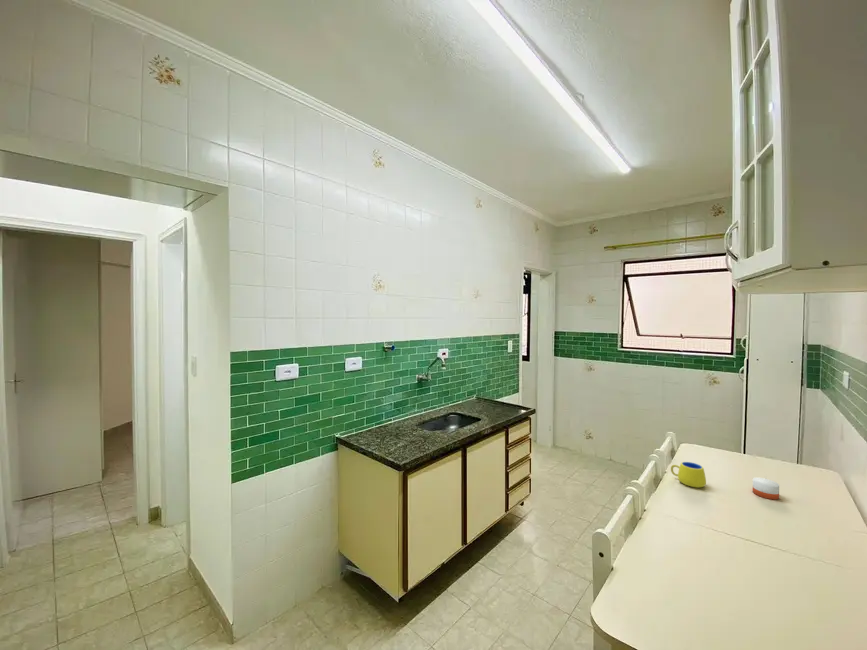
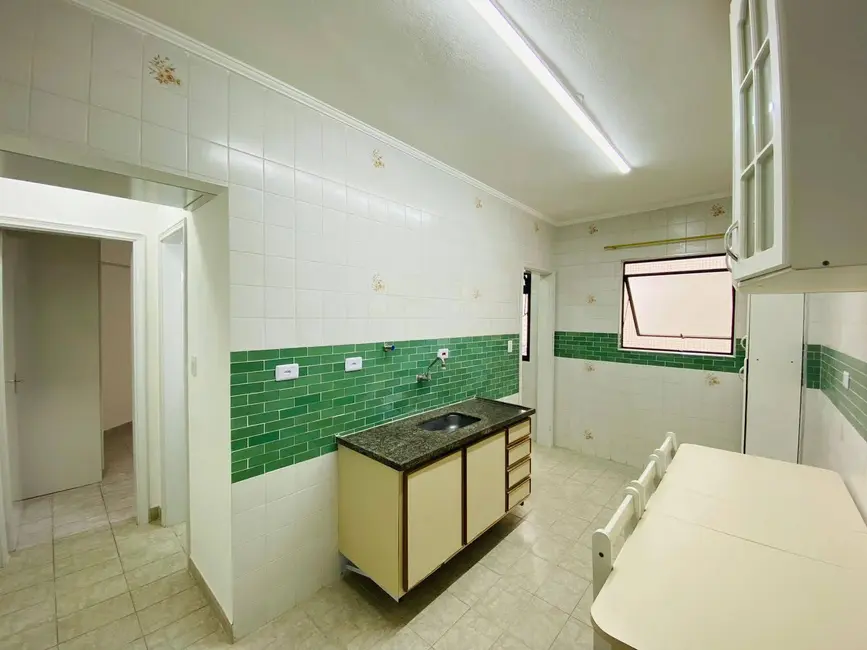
- mug (687, 473)
- candle (765, 481)
